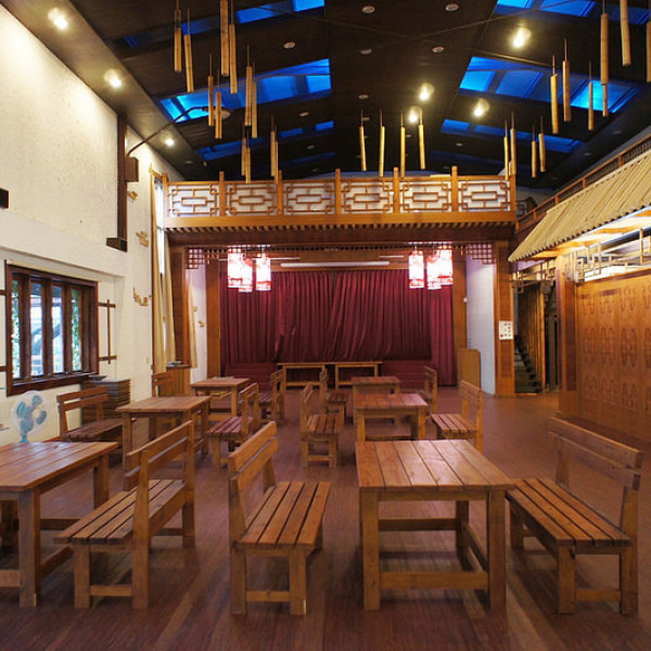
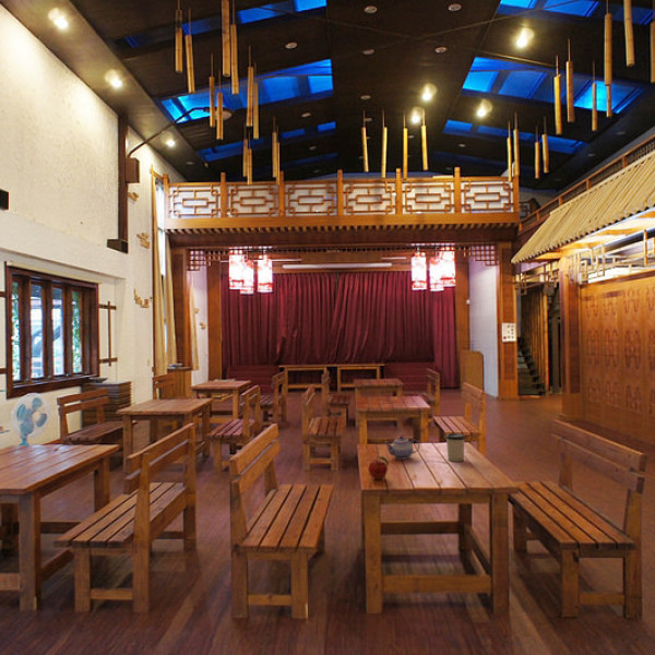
+ cup (455, 446)
+ fruit (379, 467)
+ teapot (402, 446)
